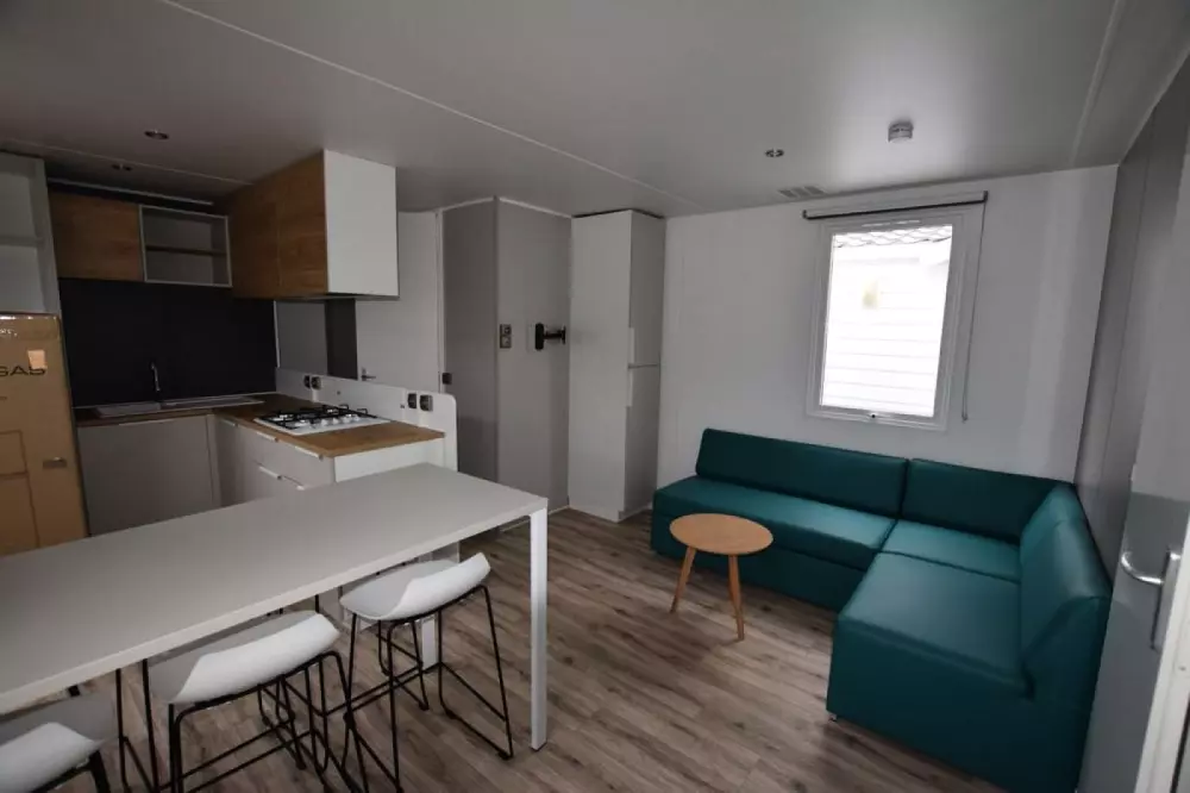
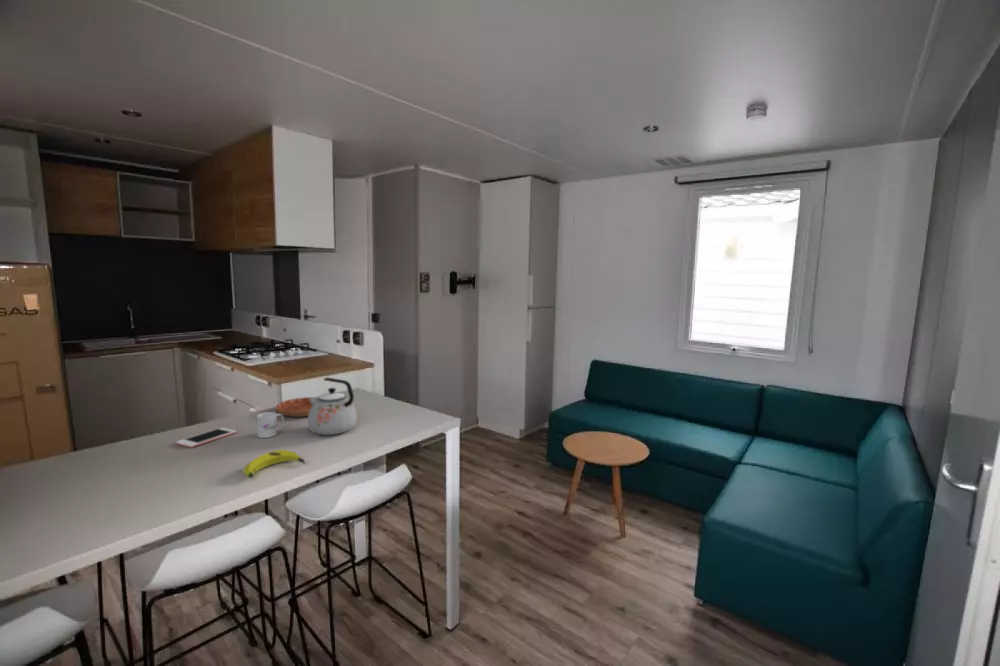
+ banana (274, 462)
+ mug (271, 423)
+ saucer (303, 407)
+ kettle (331, 404)
+ cell phone (207, 437)
